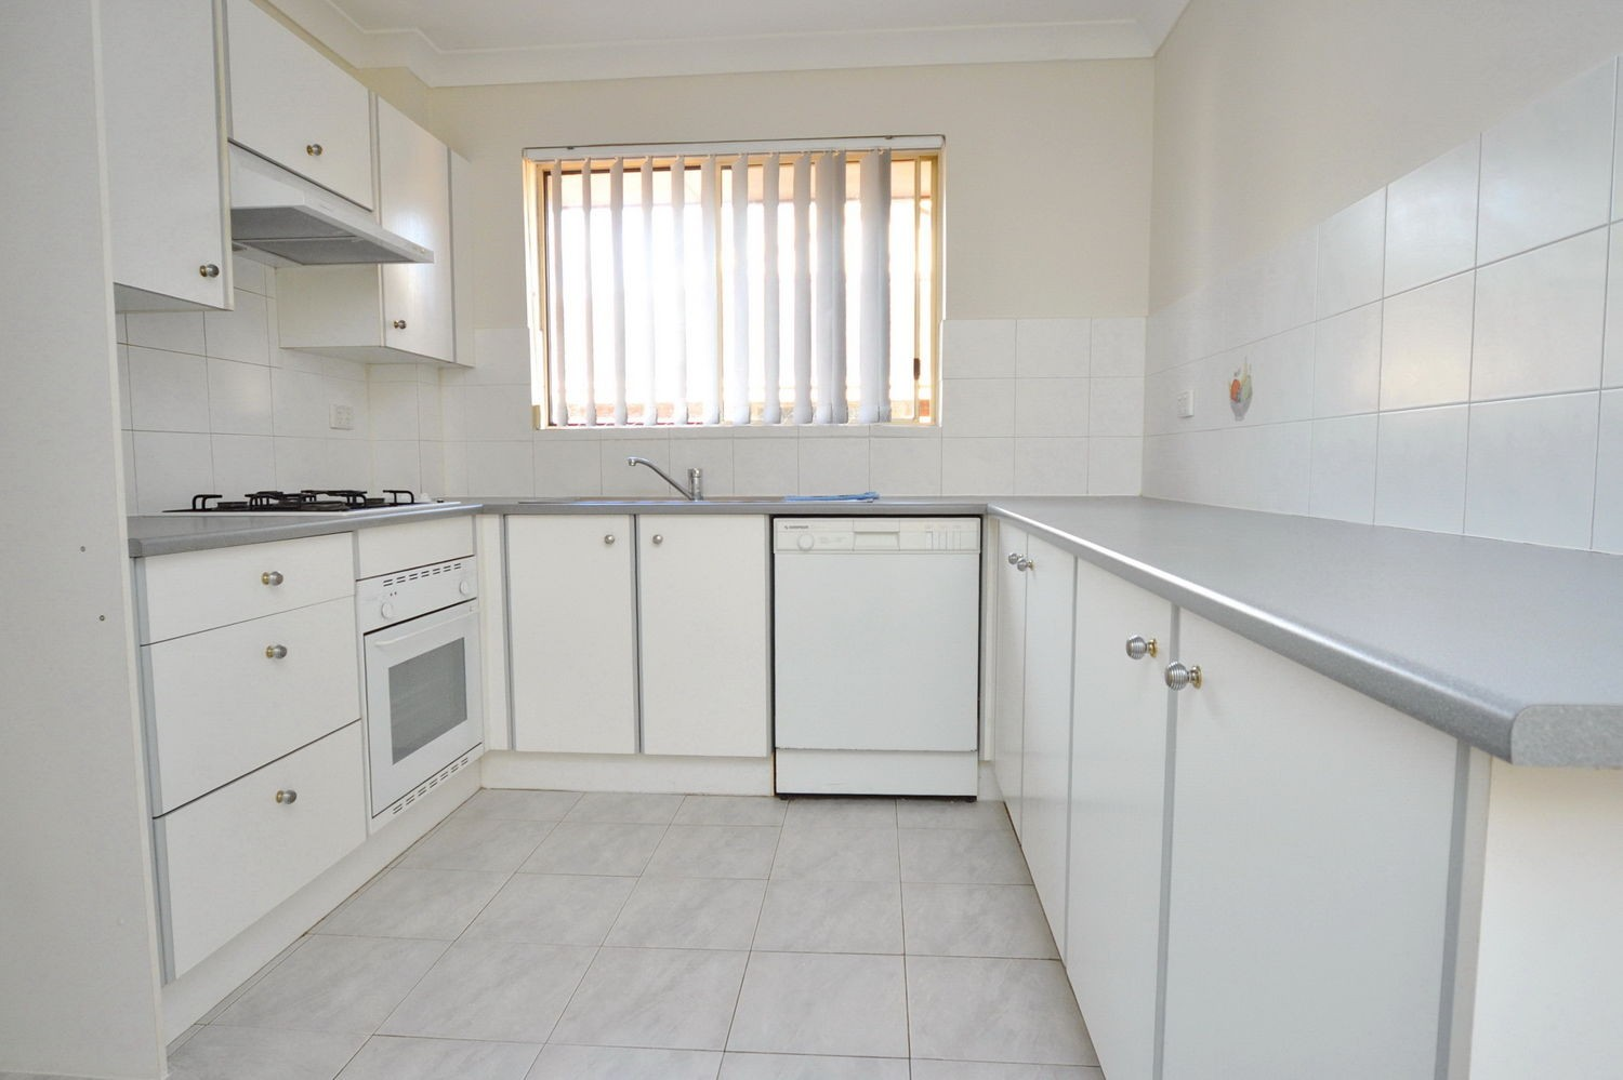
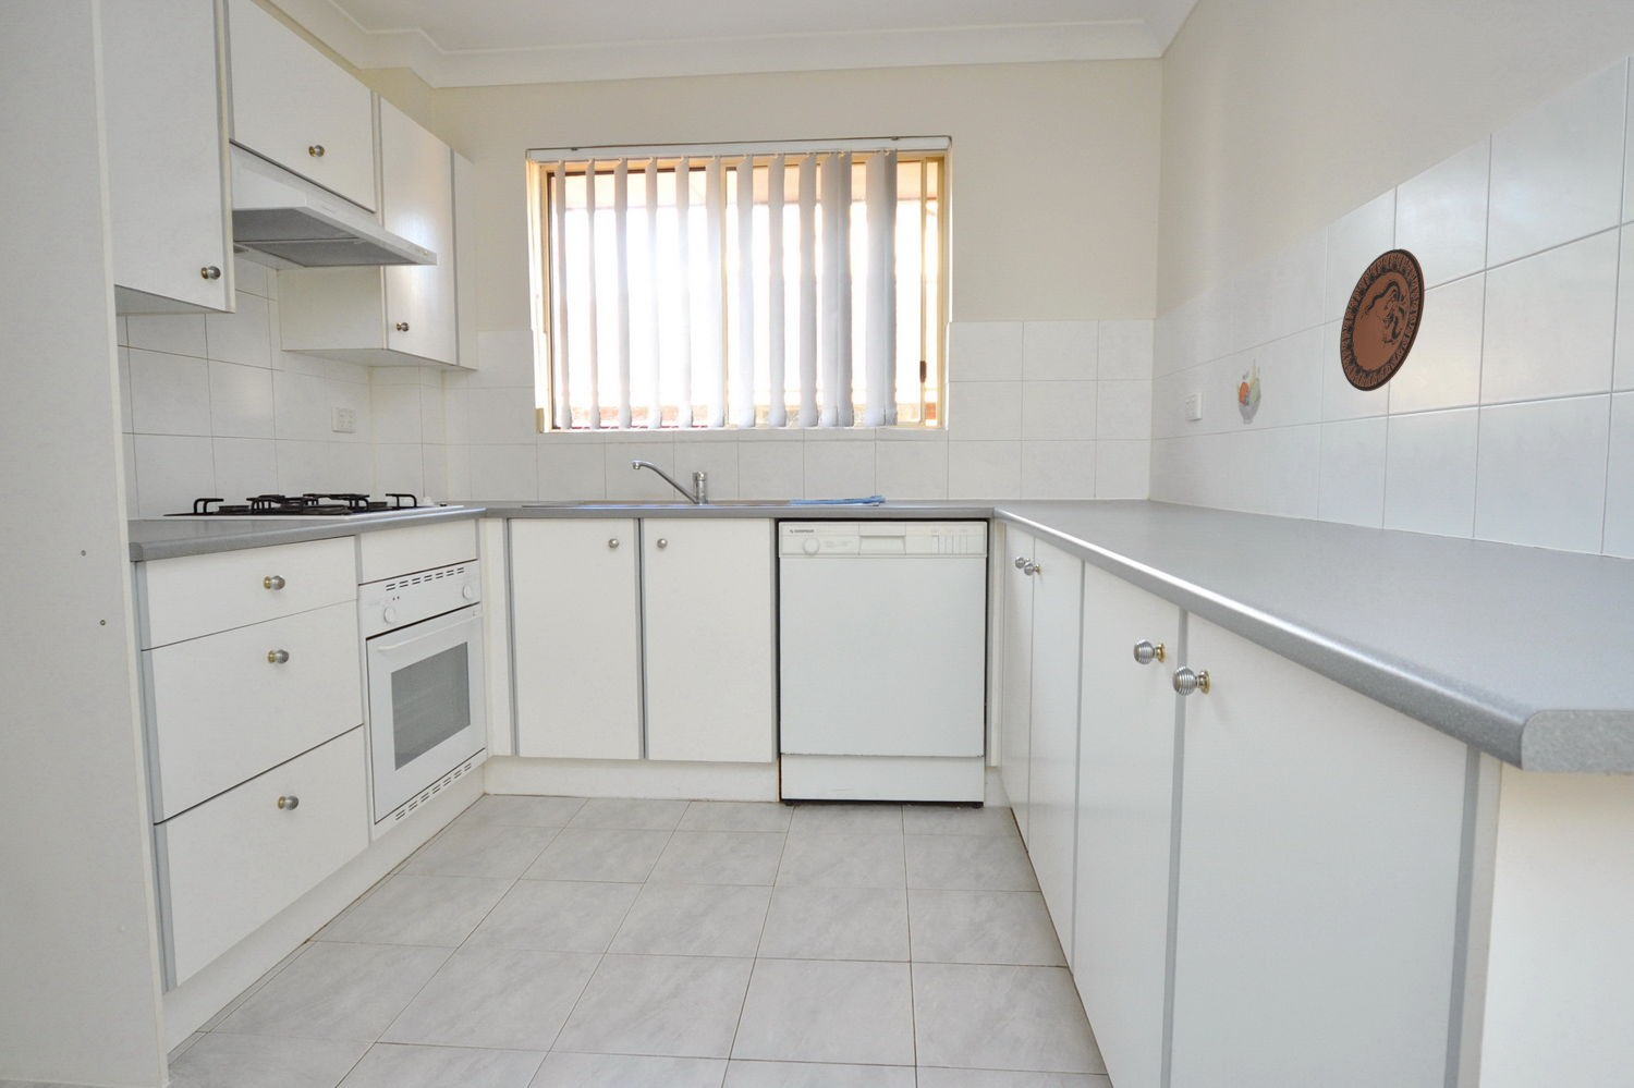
+ decorative plate (1381, 322)
